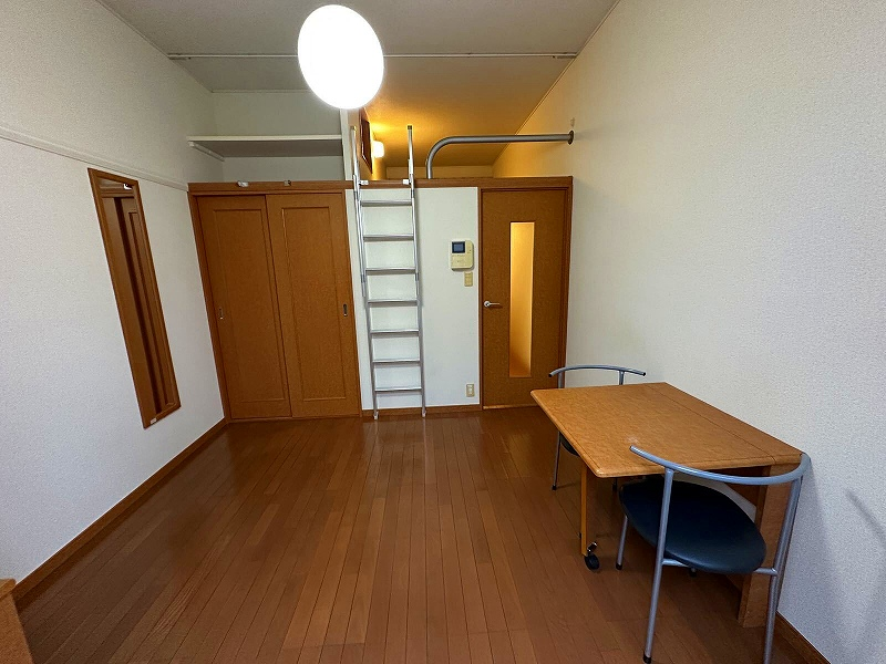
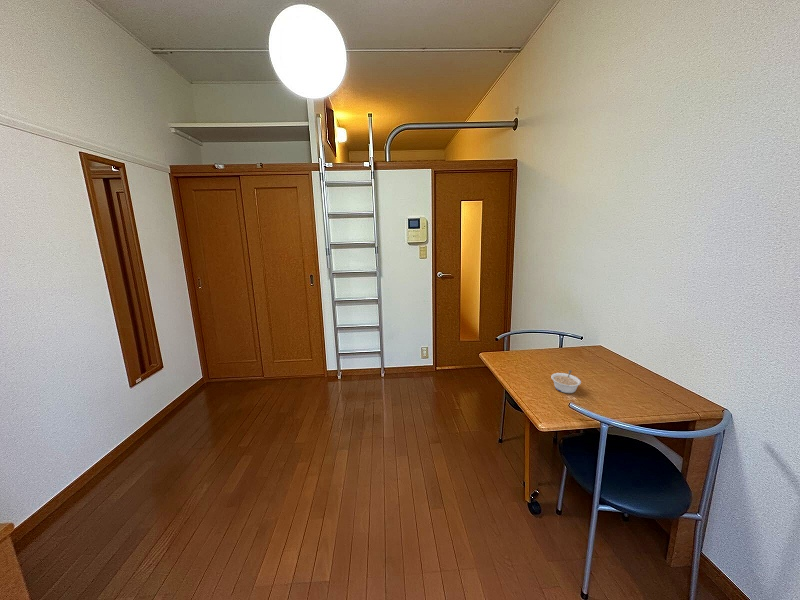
+ legume (564, 382)
